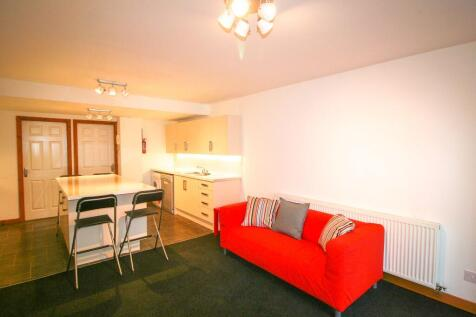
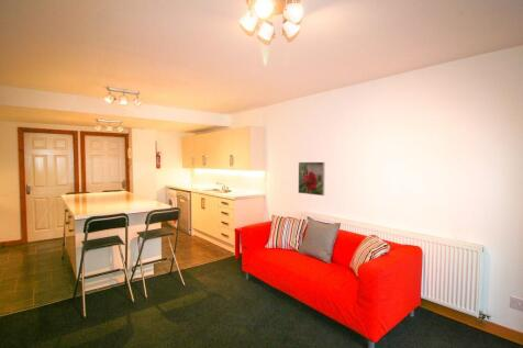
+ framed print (311, 178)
